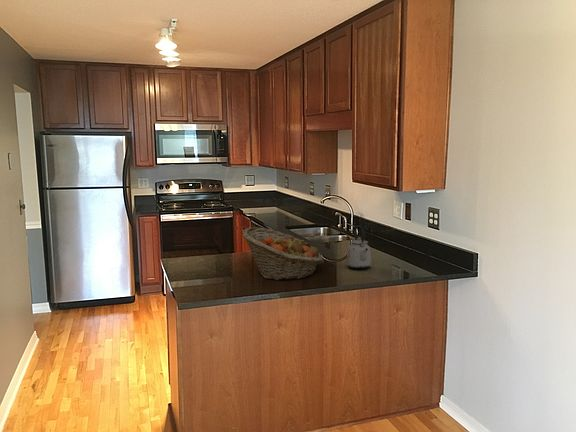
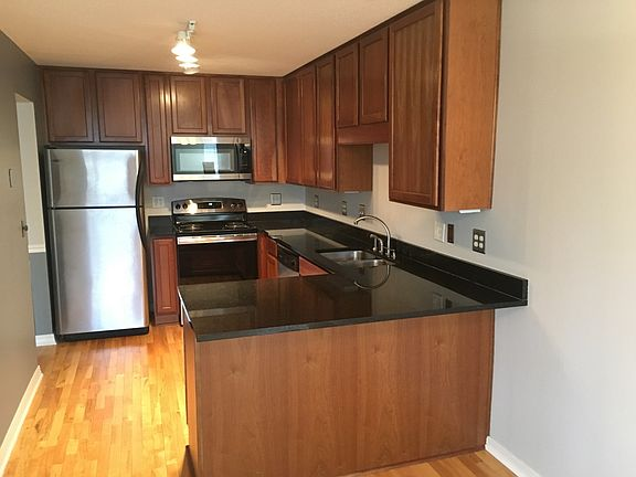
- fruit basket (282, 250)
- kettle (360, 247)
